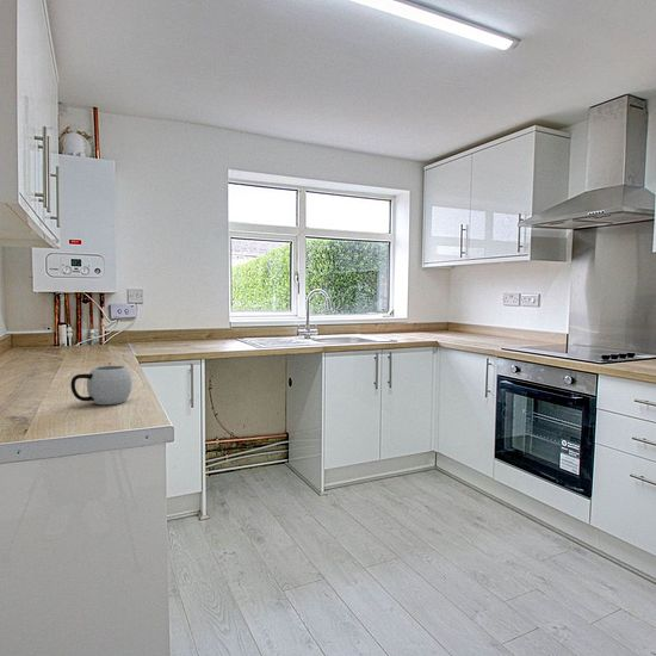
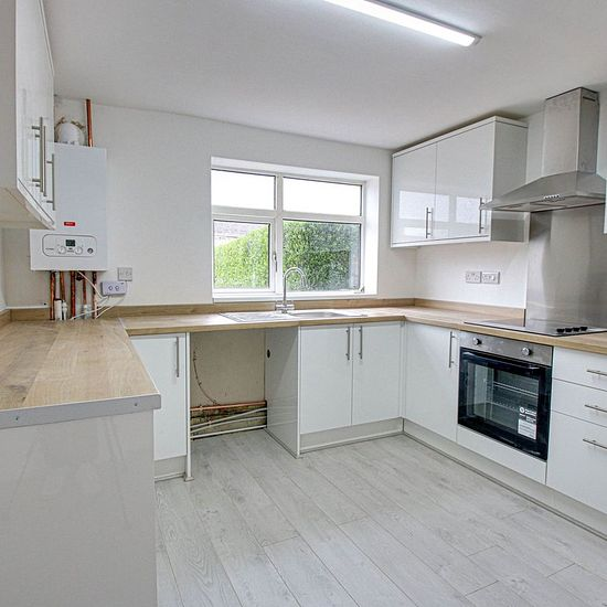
- mug (101, 385)
